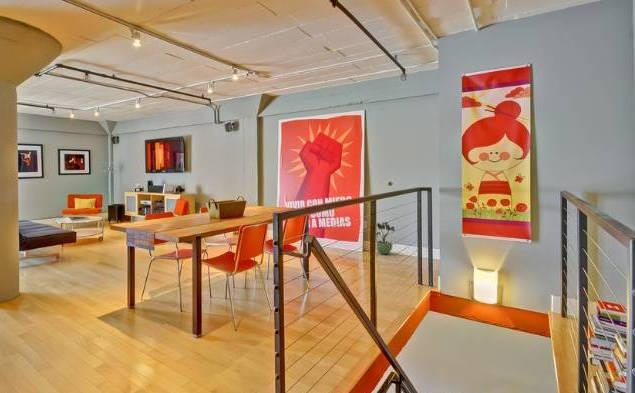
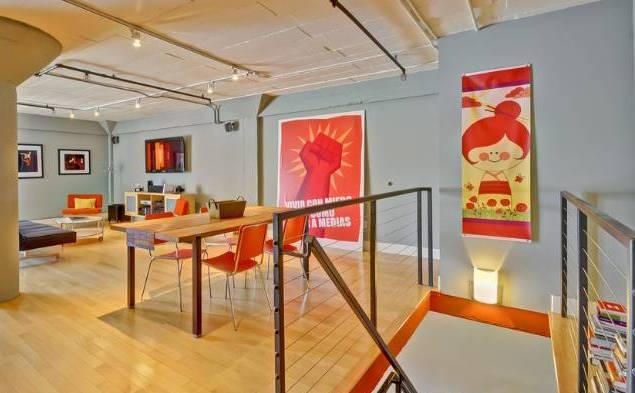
- potted plant (384, 237)
